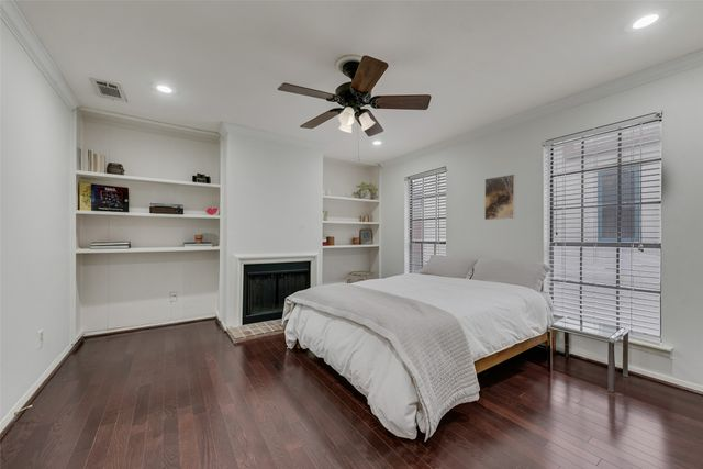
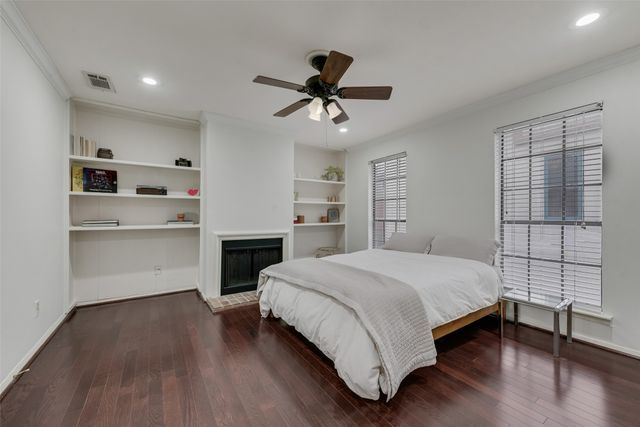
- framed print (499, 198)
